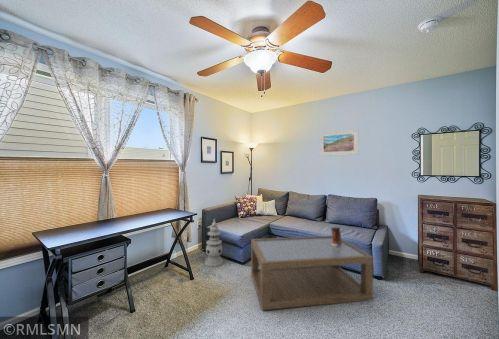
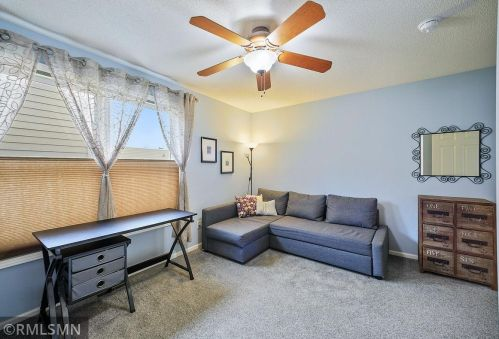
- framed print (338, 143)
- lantern (214, 240)
- coffee table (305, 266)
- decorative box (334, 234)
